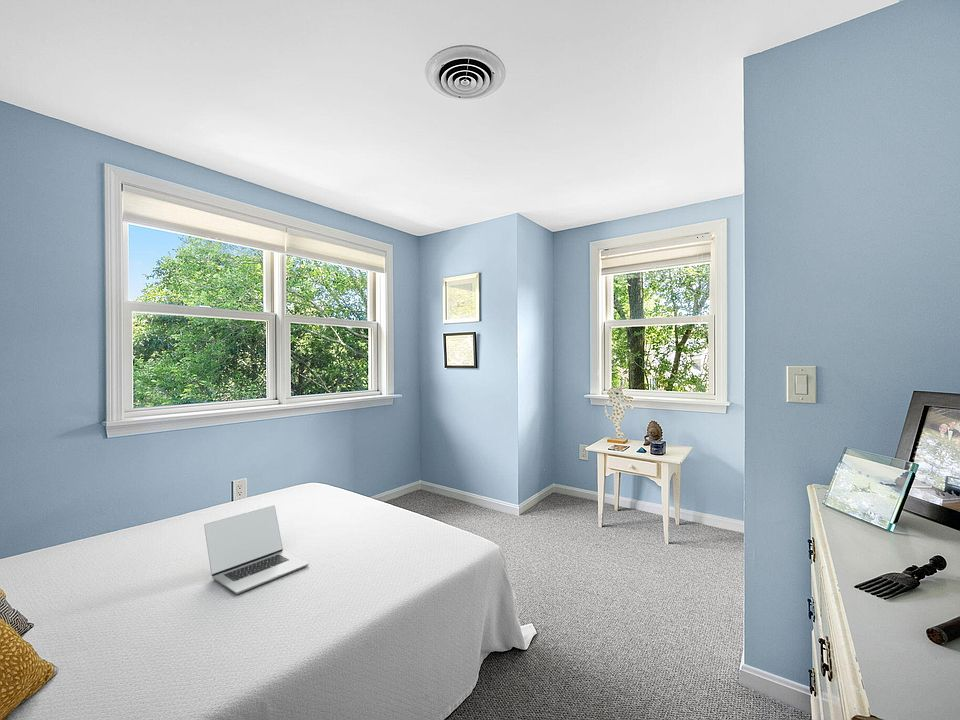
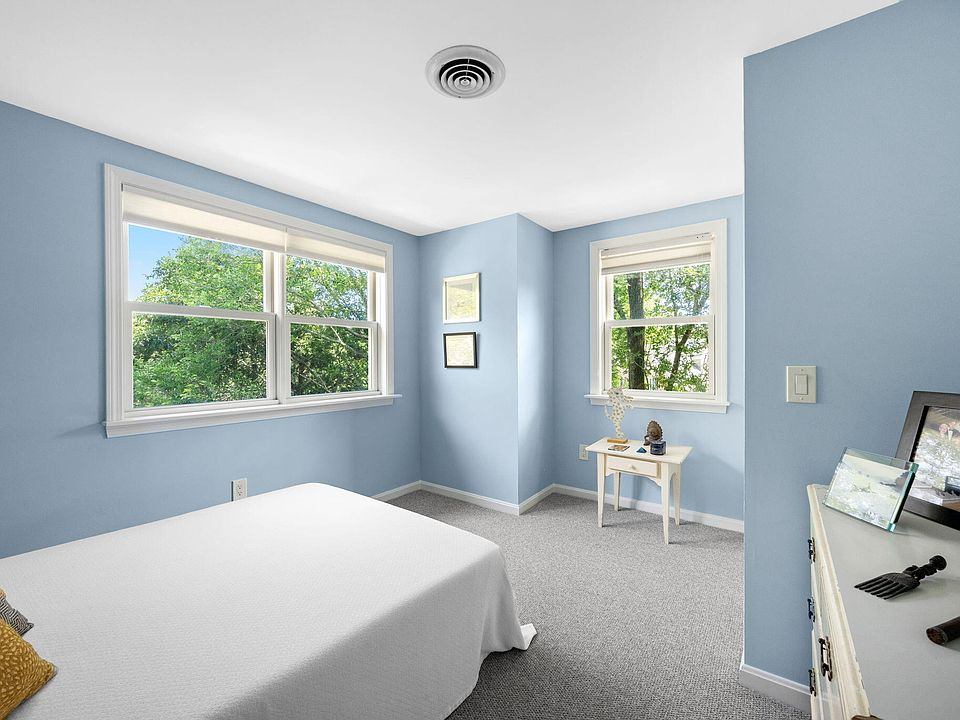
- laptop (257, 545)
